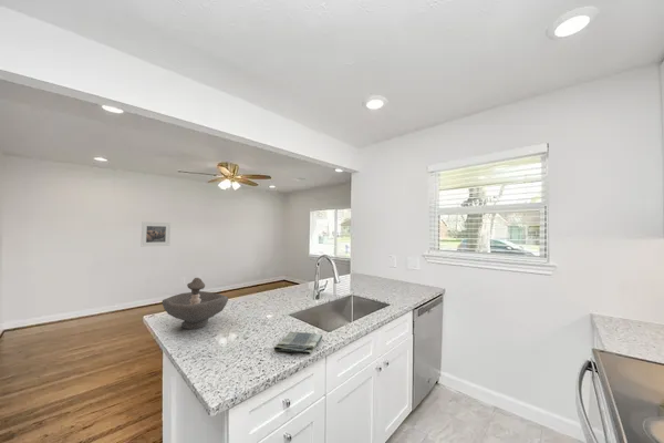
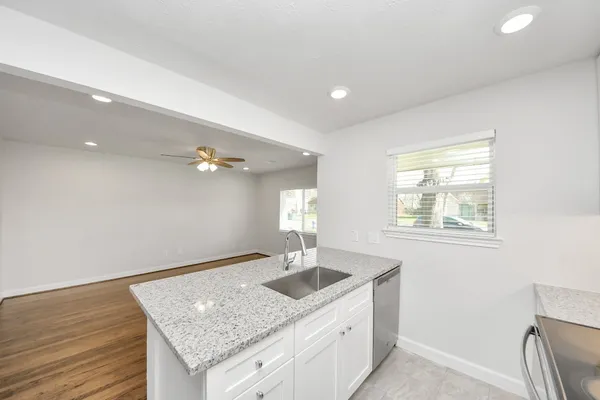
- decorative bowl (196, 300)
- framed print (156, 234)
- dish towel (299, 341)
